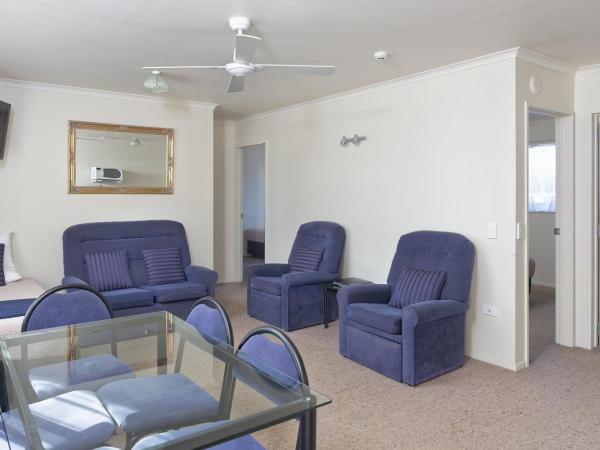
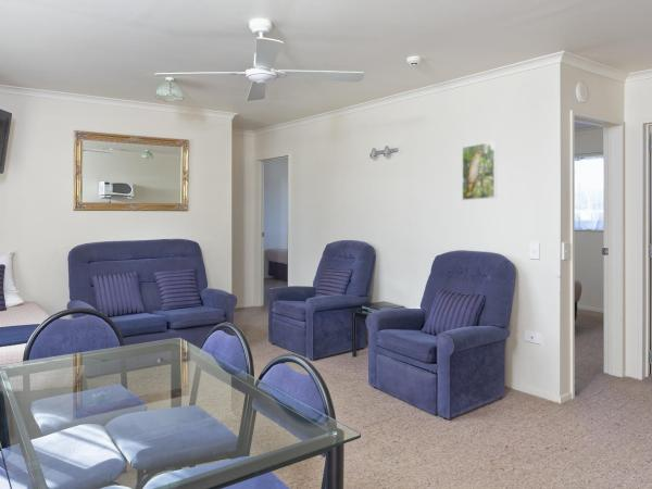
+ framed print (478, 172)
